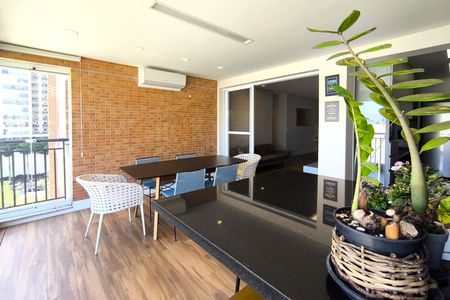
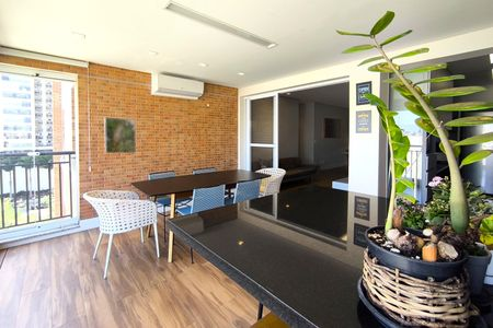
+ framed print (121, 136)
